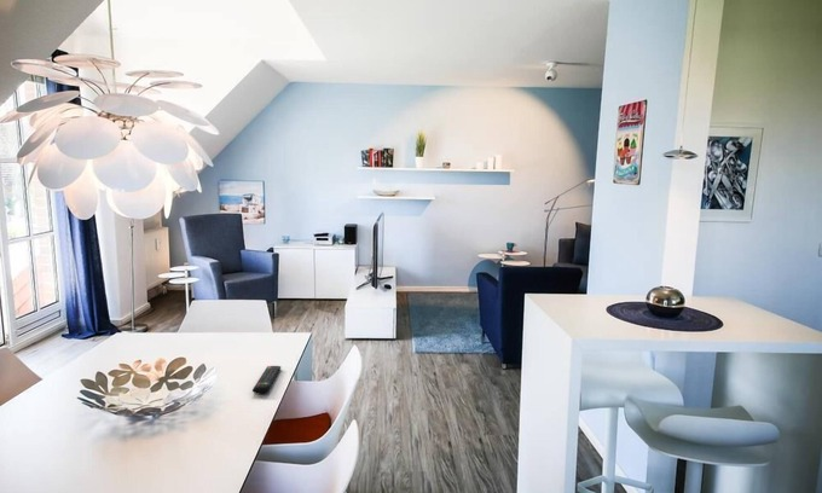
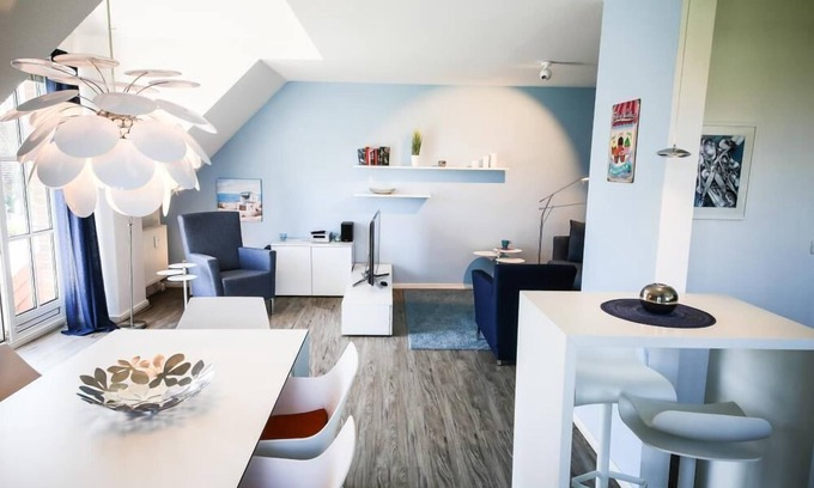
- remote control (267, 378)
